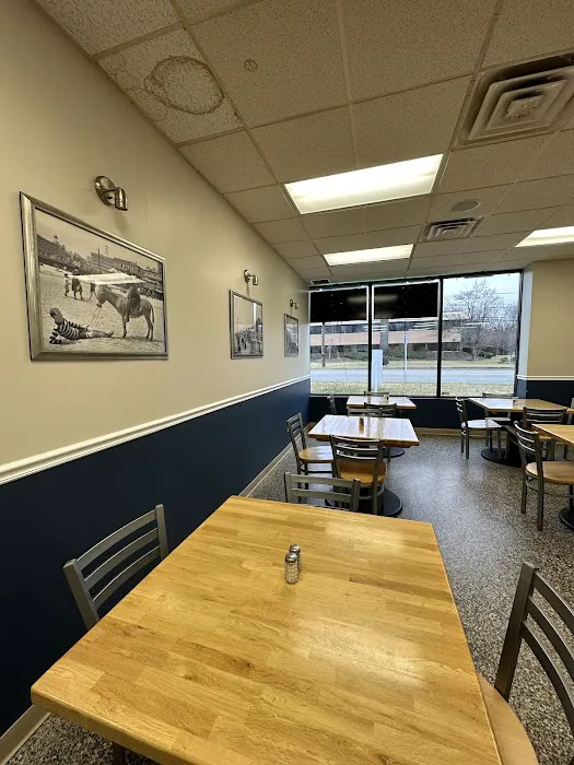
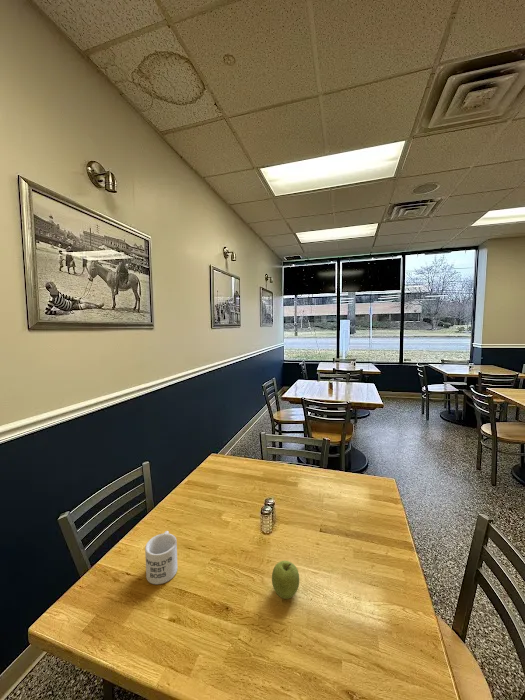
+ fruit (285, 577)
+ mug (163, 553)
